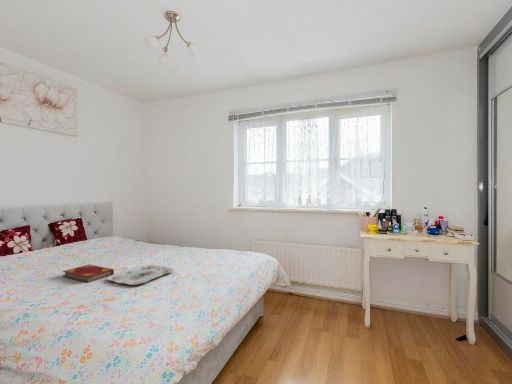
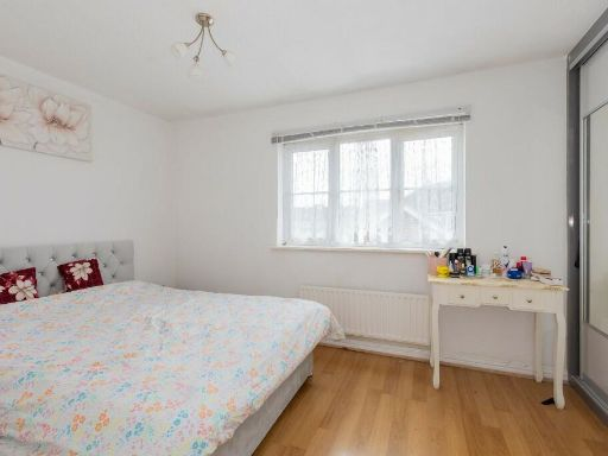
- hardback book (88, 272)
- serving tray (142, 274)
